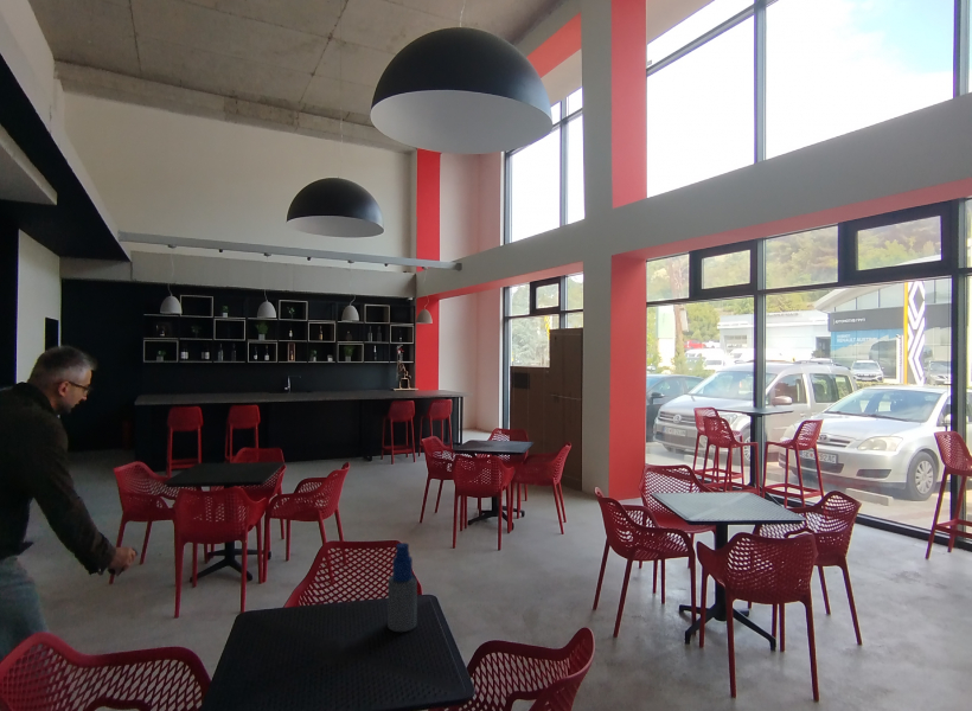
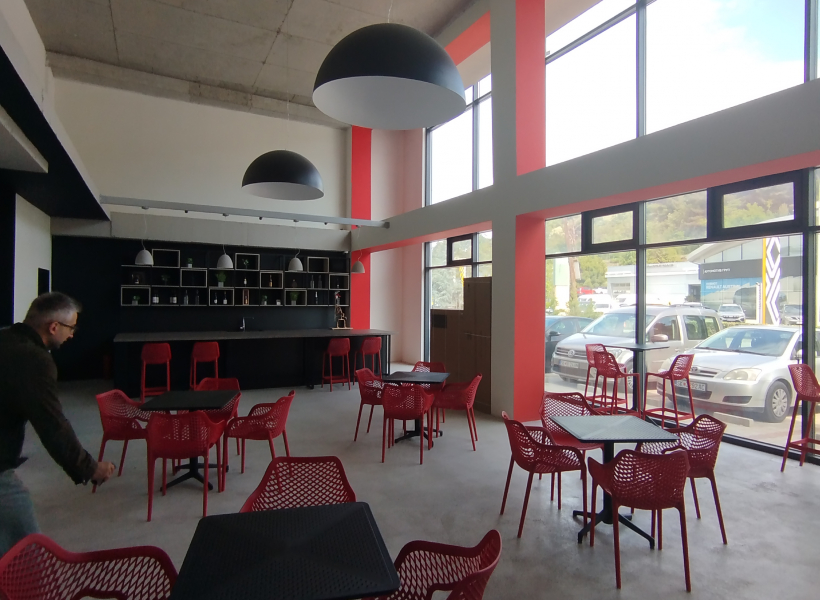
- spray bottle (402, 584)
